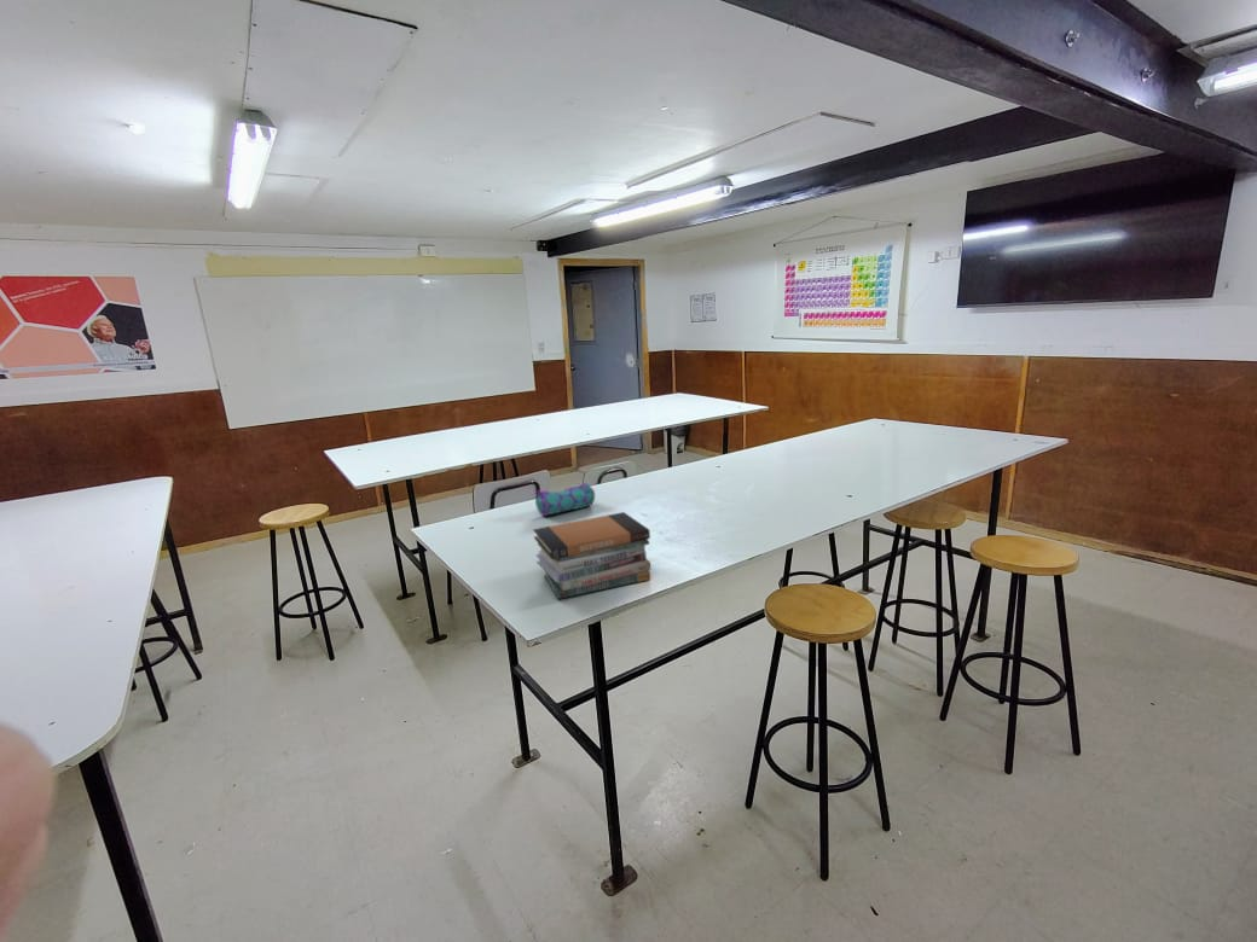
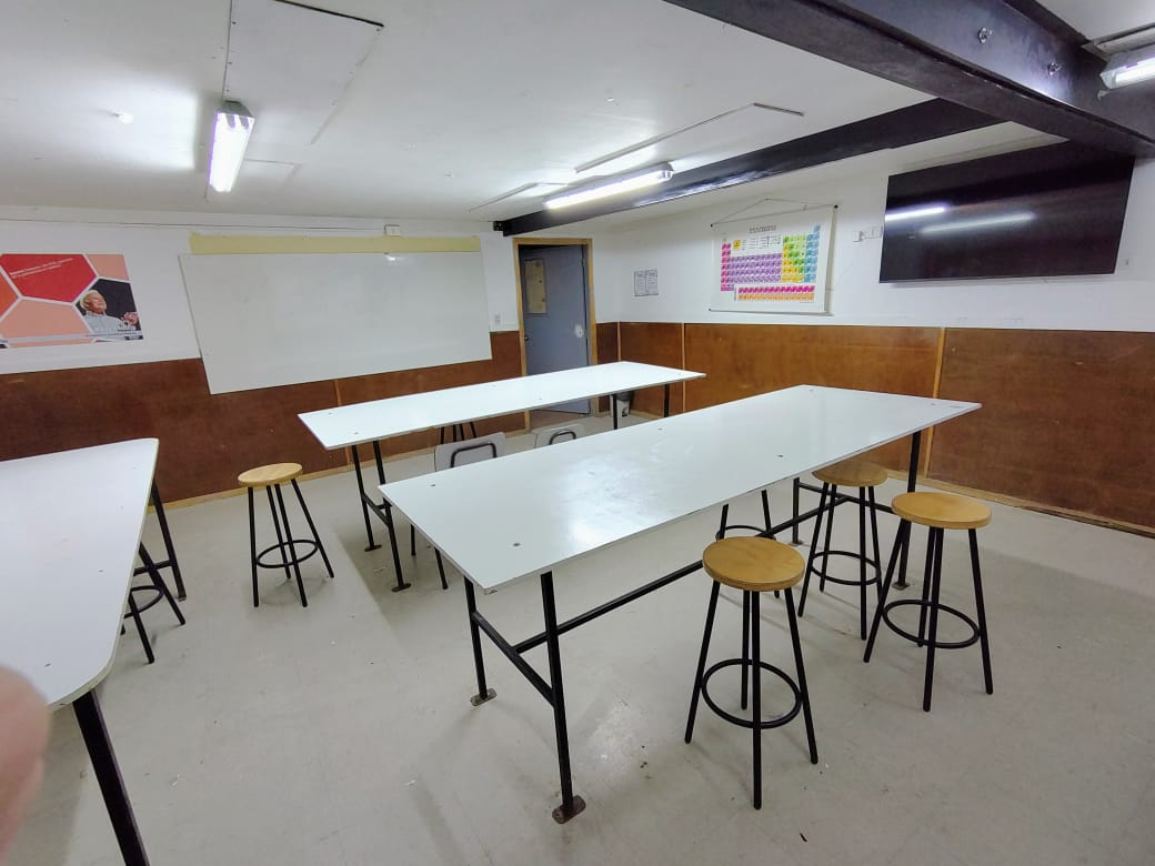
- book stack (592, 553)
- pencil case (564, 498)
